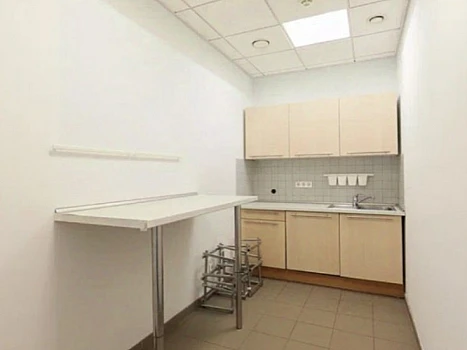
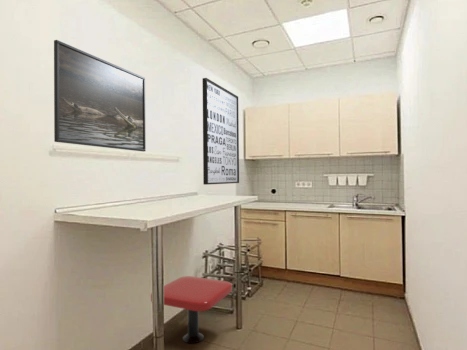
+ wall art (222, 136)
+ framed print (106, 104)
+ pedestal table (193, 312)
